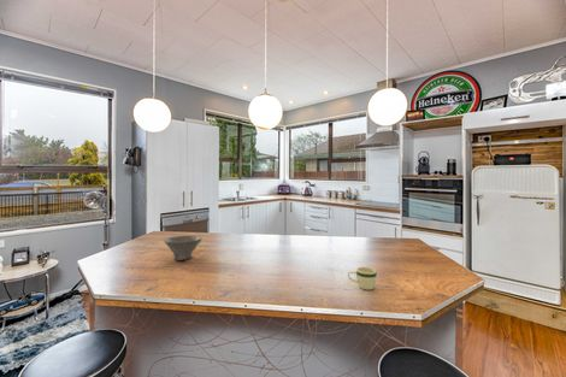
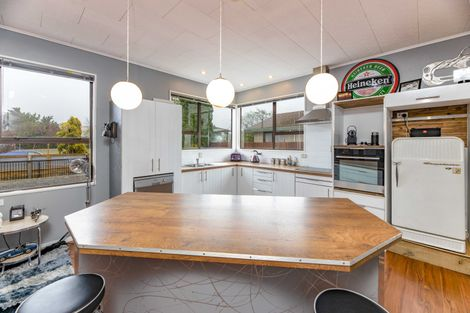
- mug (361, 277)
- bowl (183, 247)
